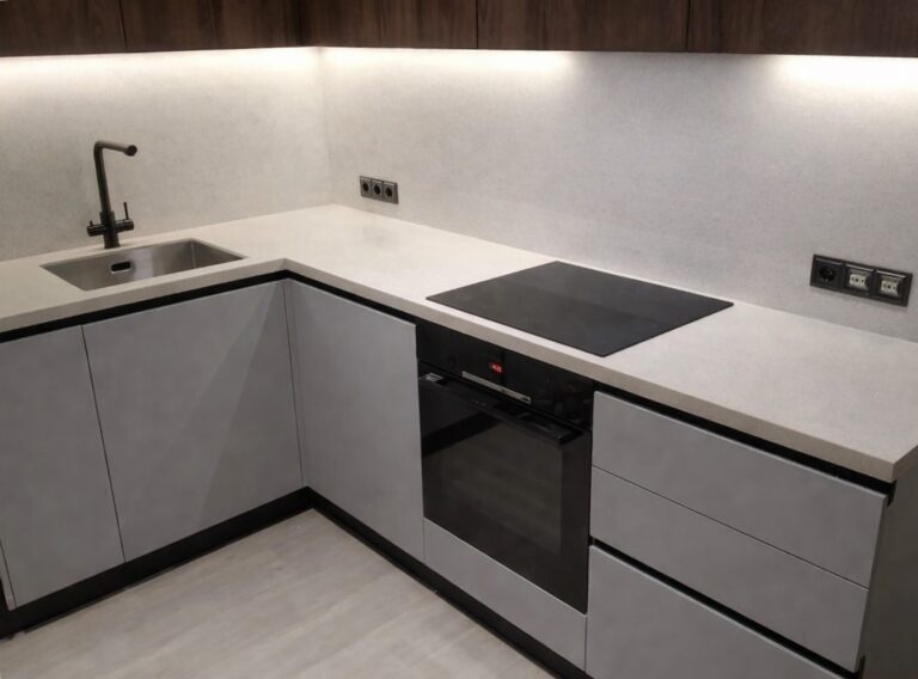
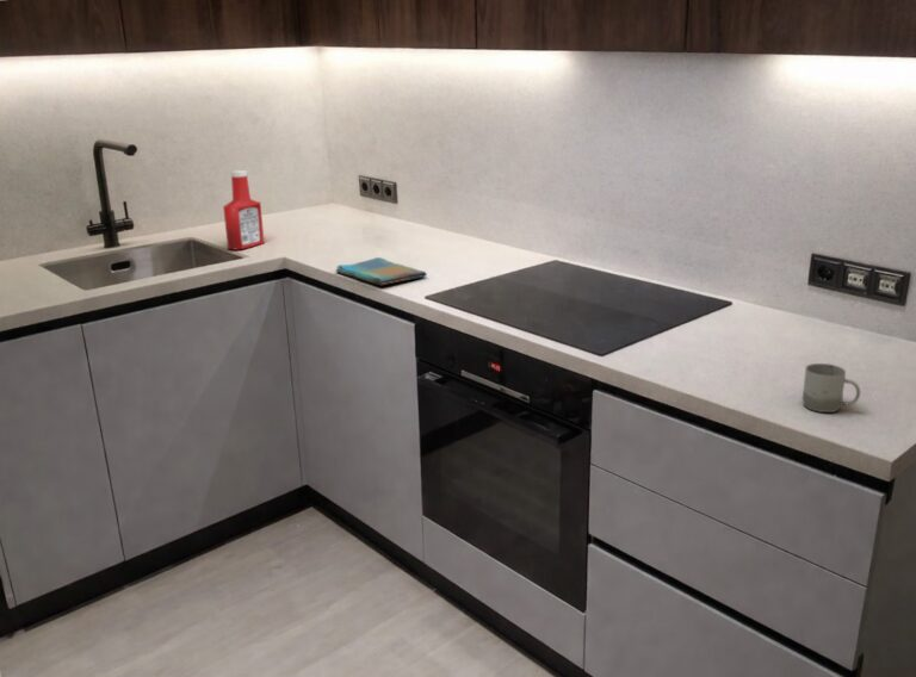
+ soap bottle (242, 209)
+ dish towel (380, 271)
+ cup (831, 389)
